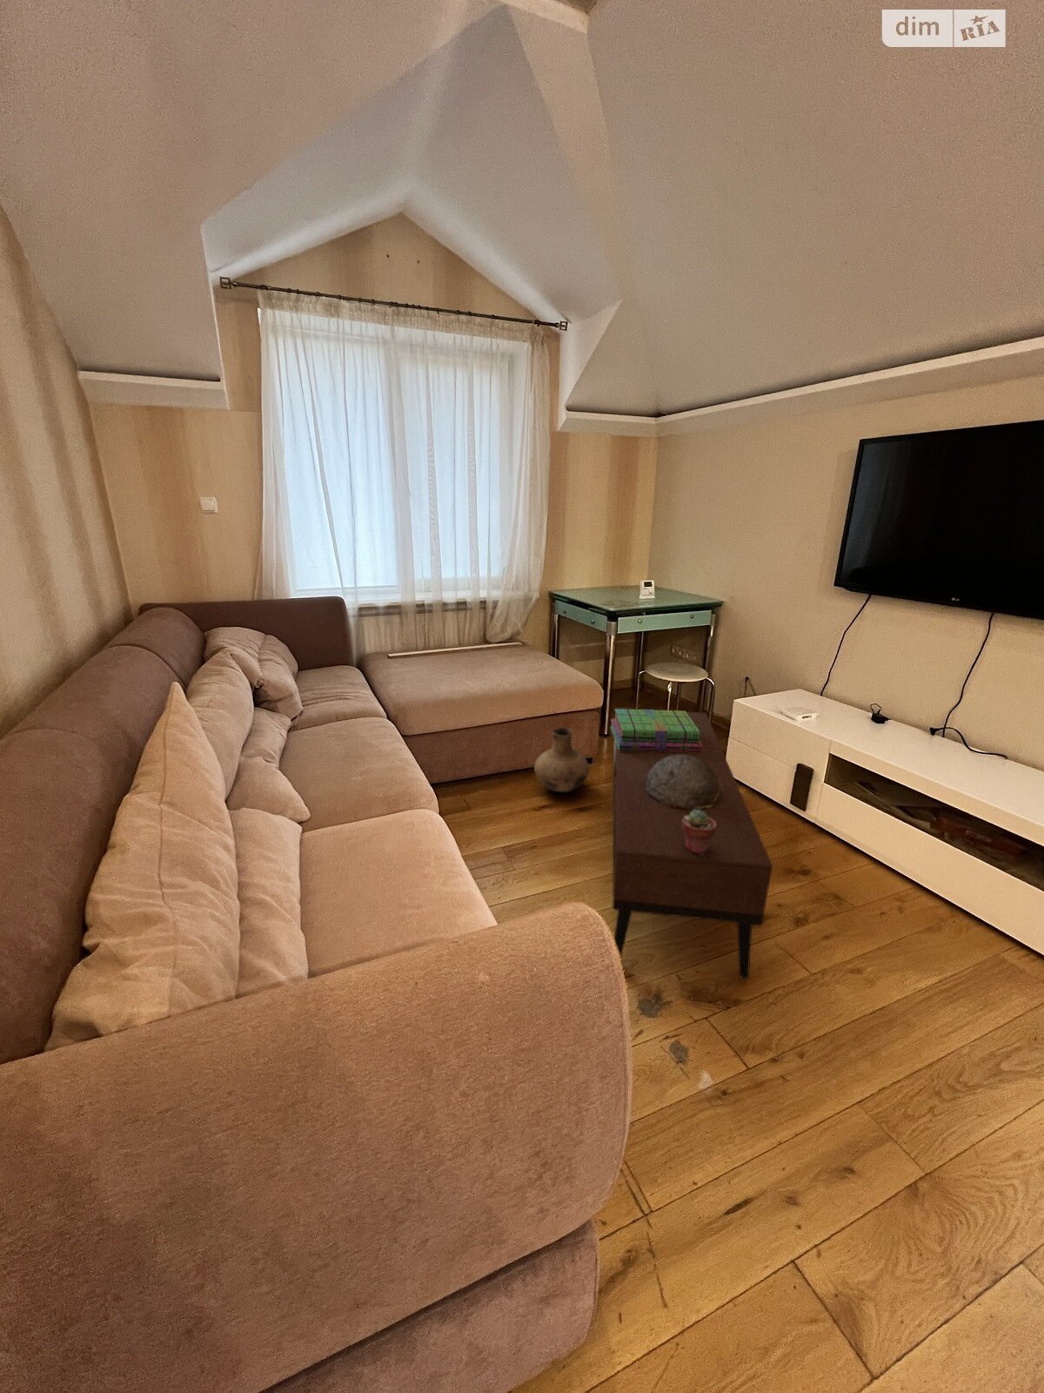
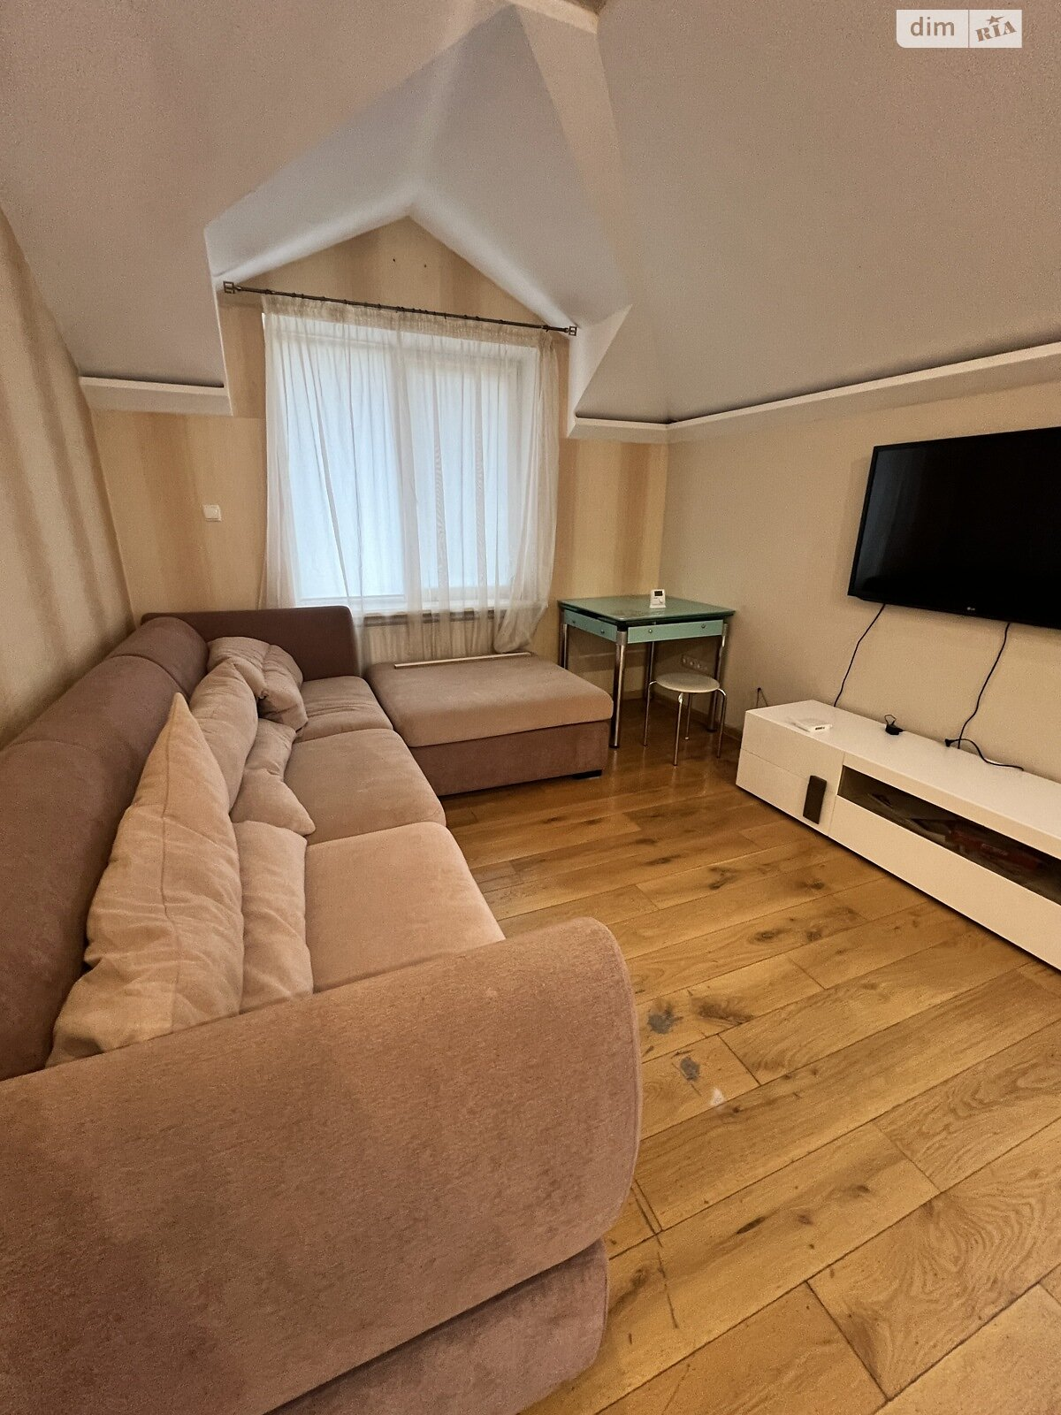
- potted succulent (697, 829)
- decorative bowl (684, 774)
- vase (561, 760)
- coffee table (667, 812)
- stack of books (655, 728)
